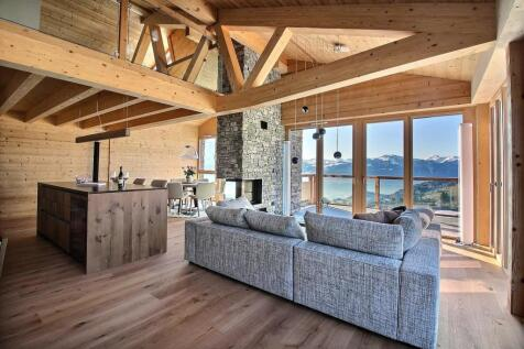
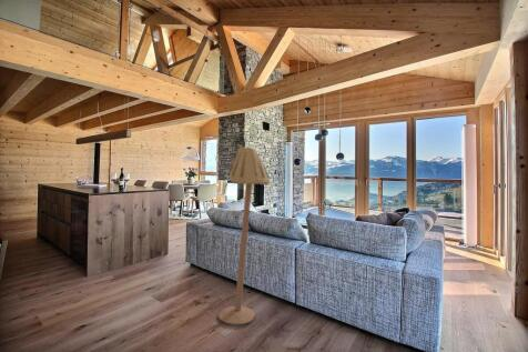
+ floor lamp (245, 228)
